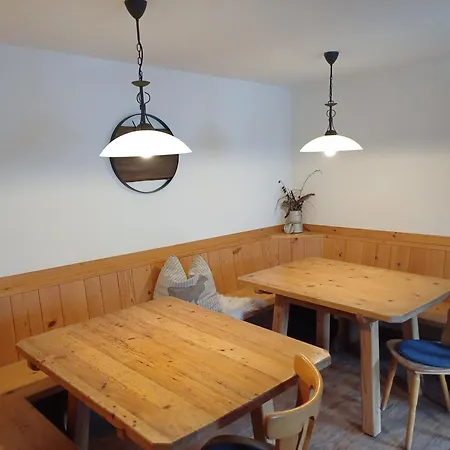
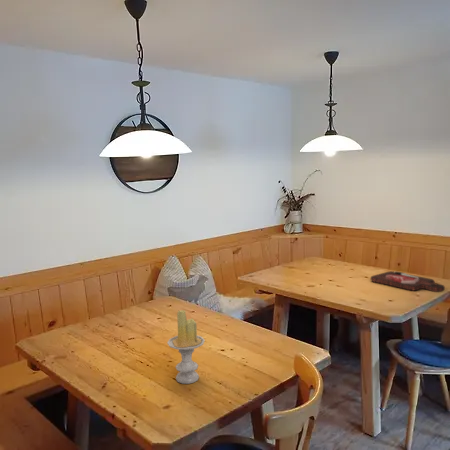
+ cutting board (409, 279)
+ candle (186, 343)
